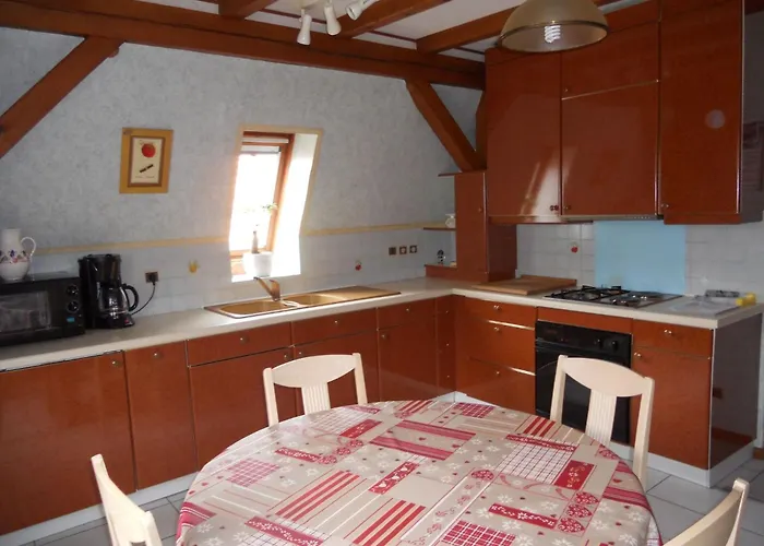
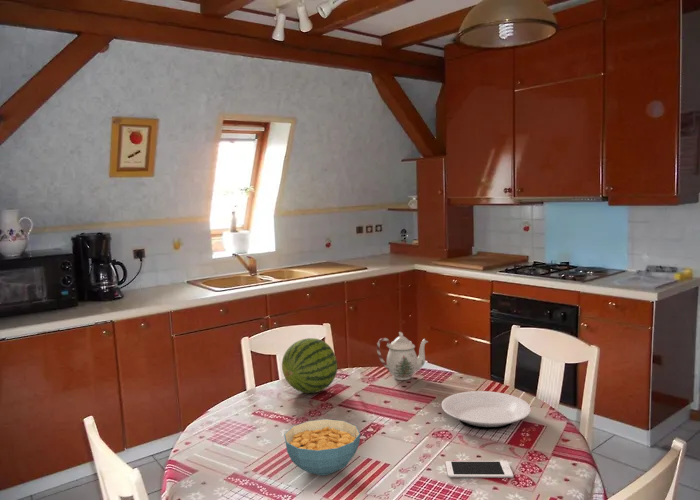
+ teapot (402, 354)
+ fruit (309, 364)
+ plate (485, 412)
+ cereal bowl (322, 451)
+ cell phone (478, 469)
